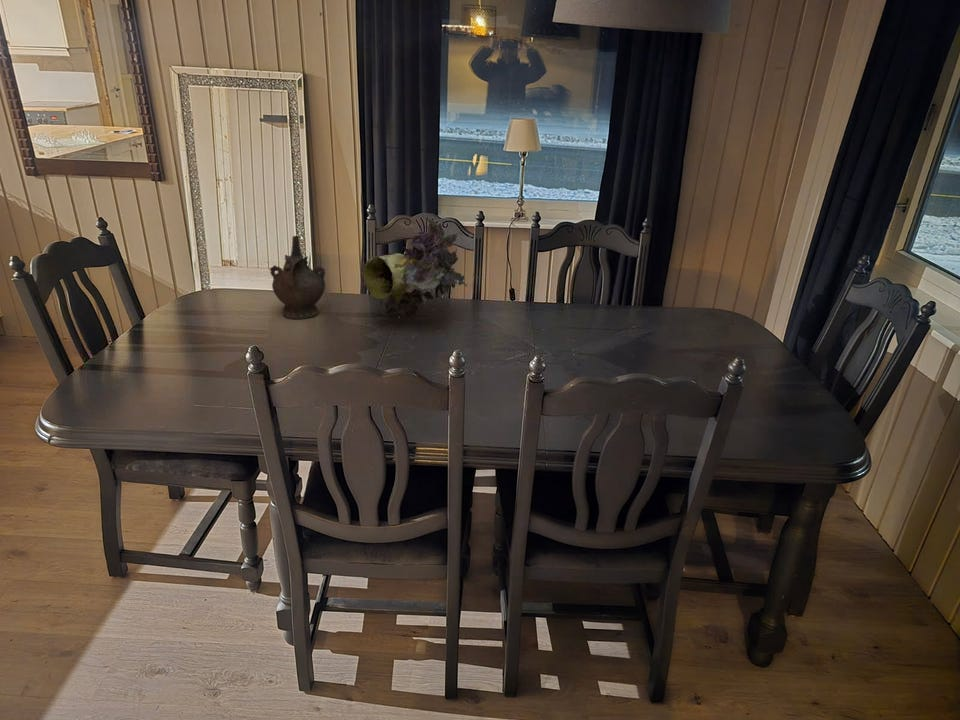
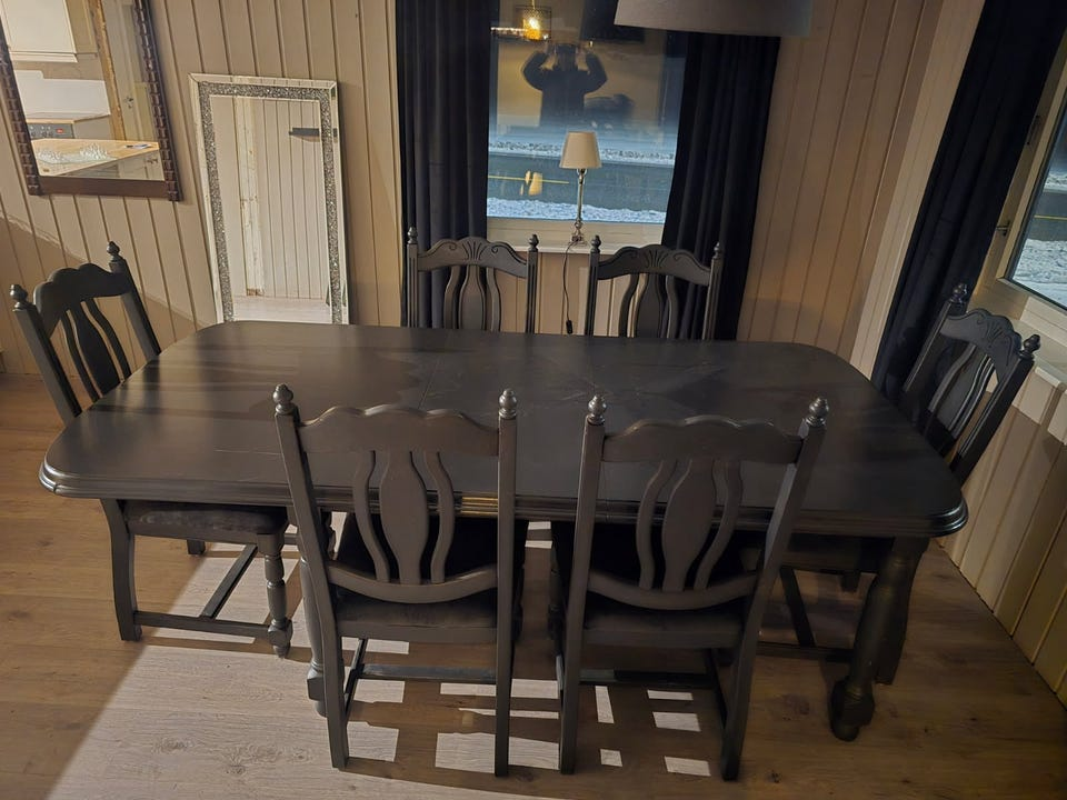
- ceremonial vessel (297, 276)
- plant (412, 275)
